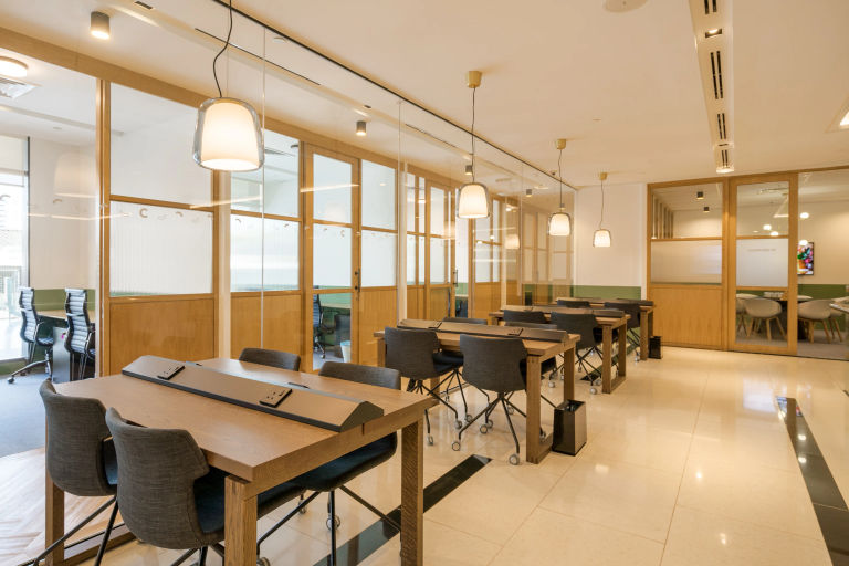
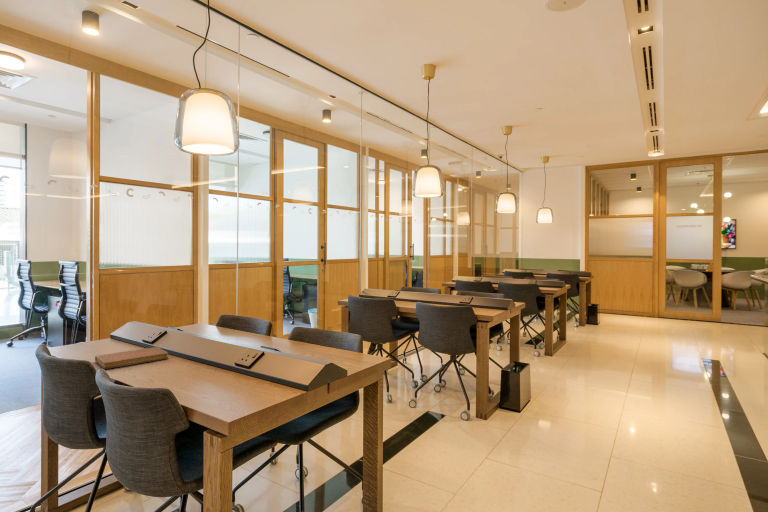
+ notebook (132, 356)
